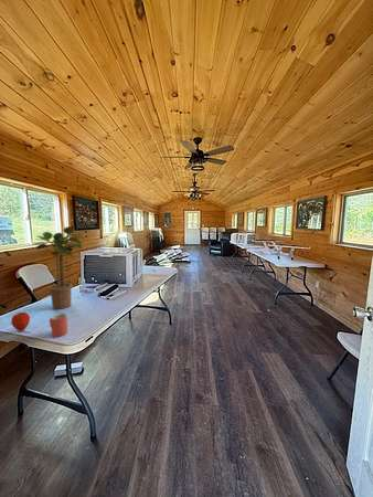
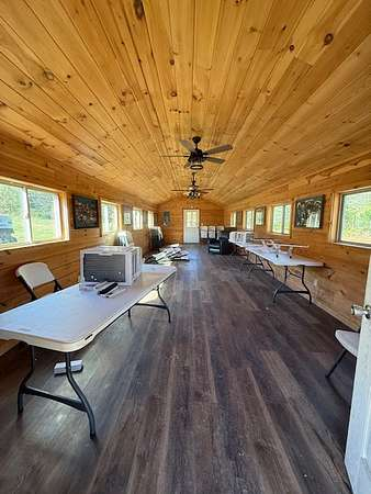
- potted plant (62, 266)
- apple (20, 321)
- mug (57, 324)
